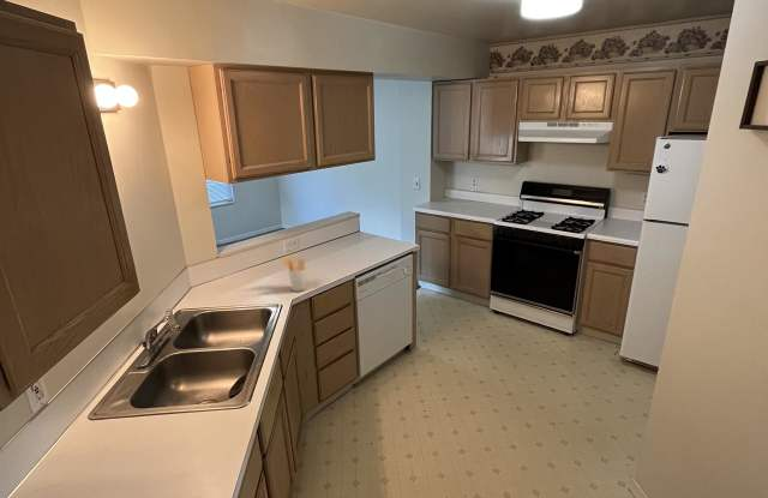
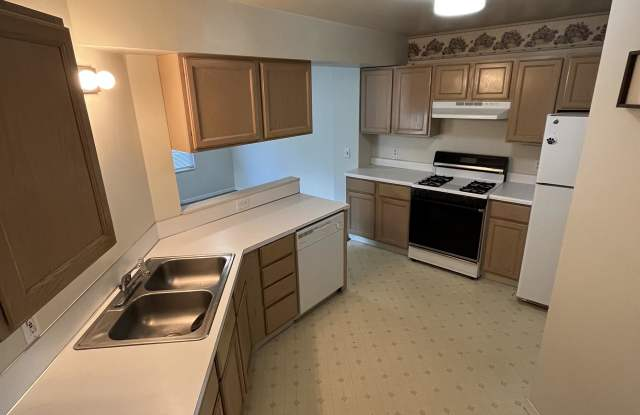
- utensil holder (294, 272)
